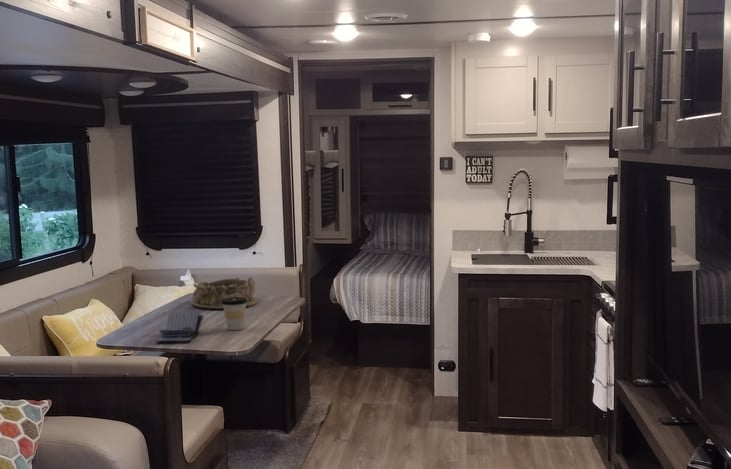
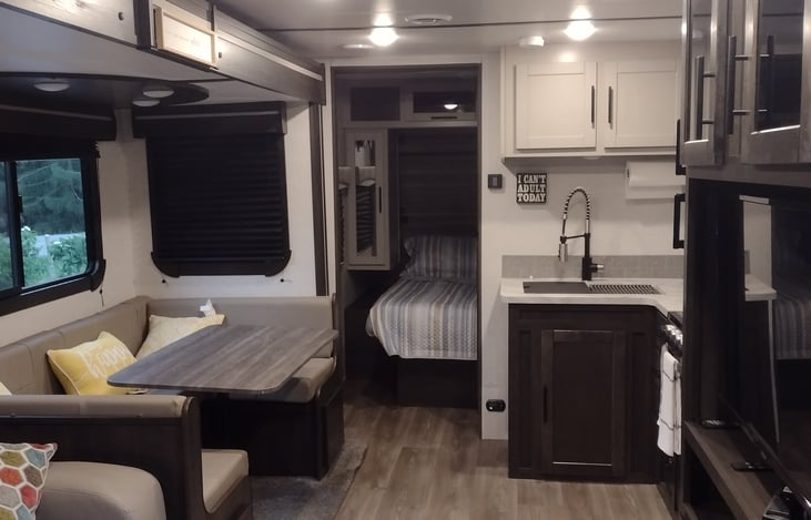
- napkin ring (223, 291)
- coffee cup (234, 313)
- book (179, 325)
